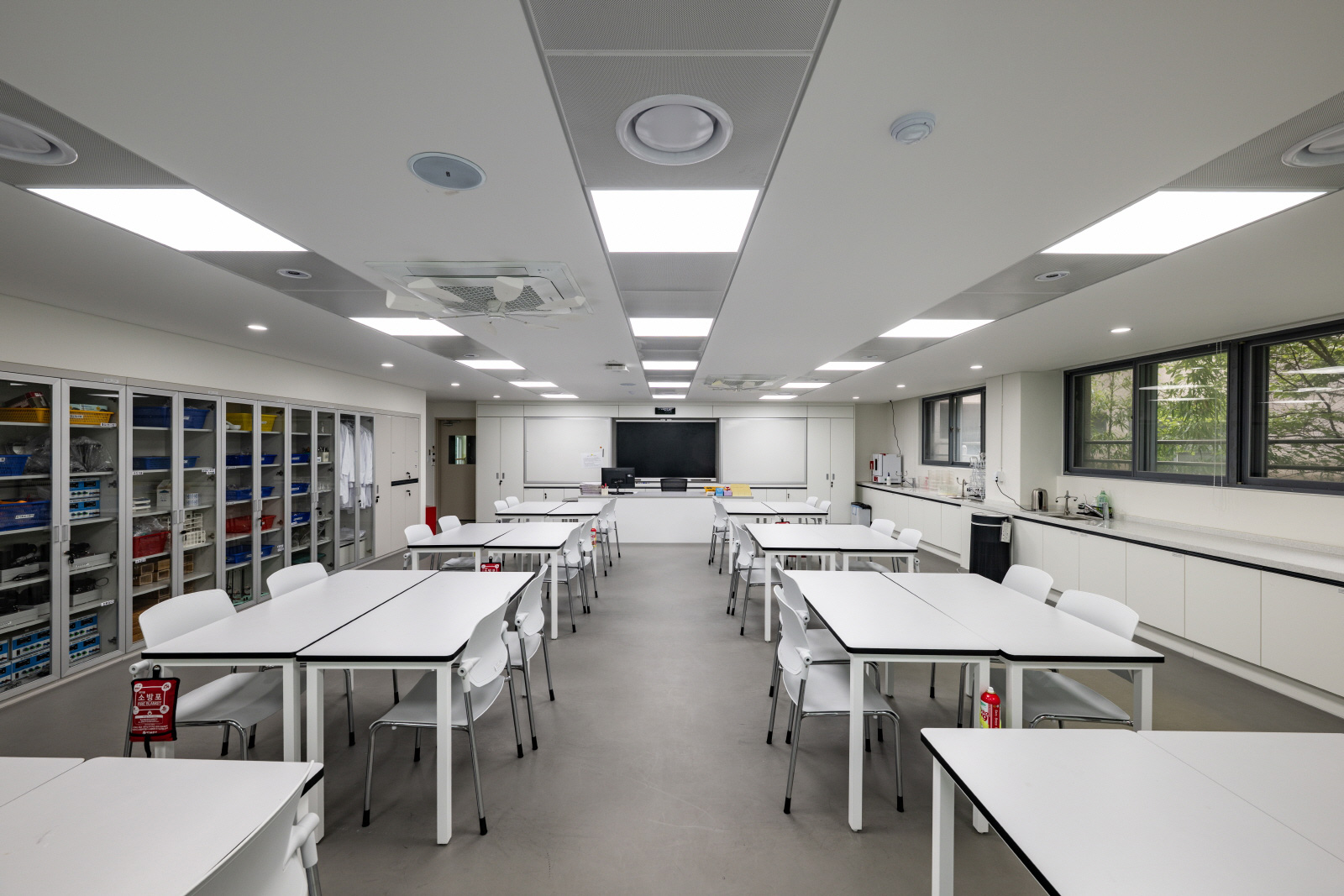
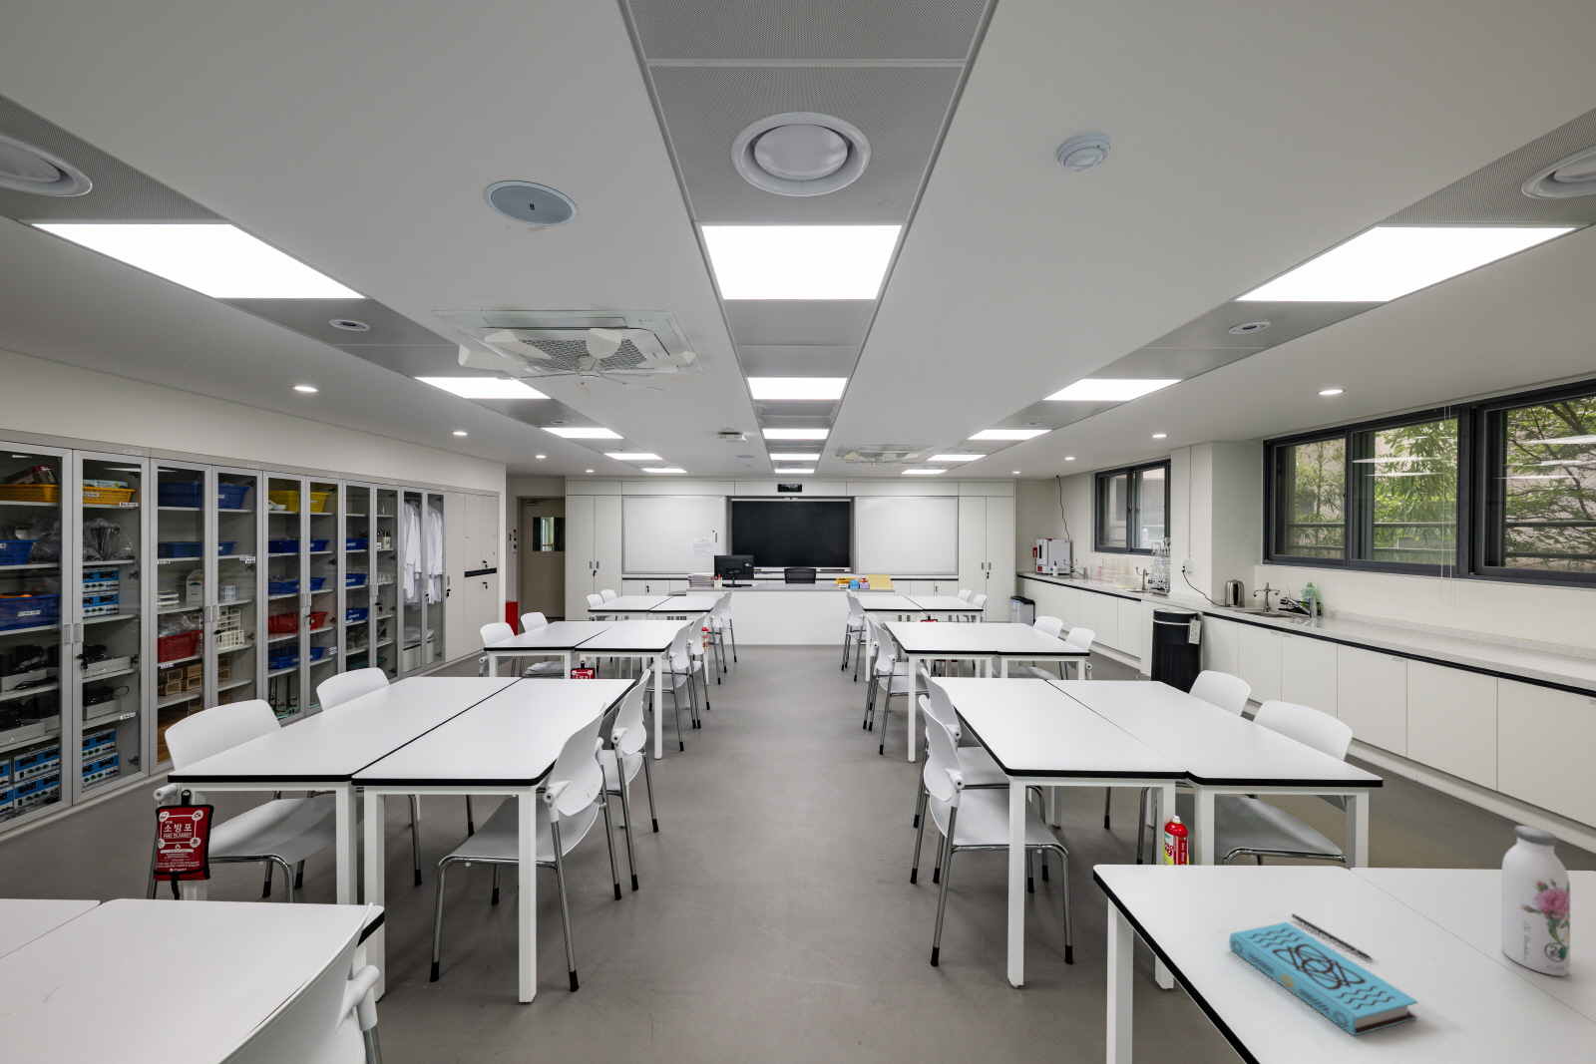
+ book (1316, 973)
+ water bottle (1534, 895)
+ pen (1331, 937)
